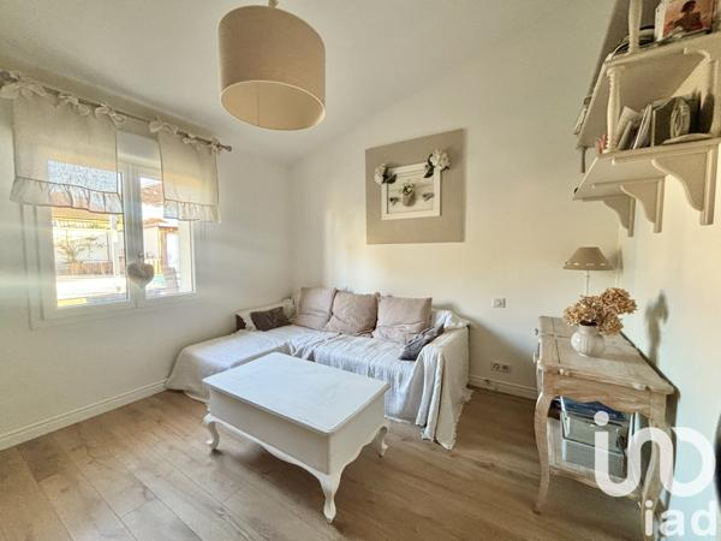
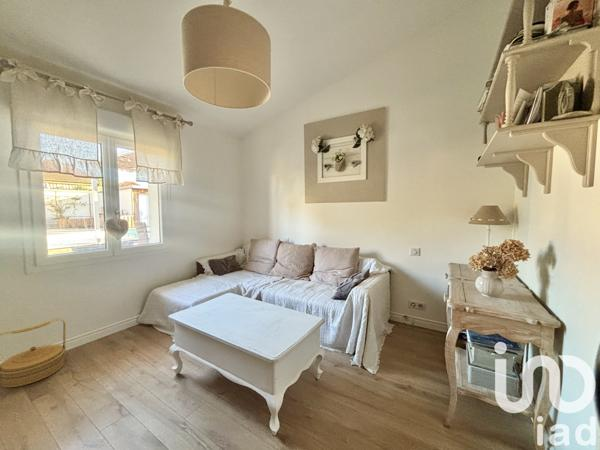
+ woven basket (33, 349)
